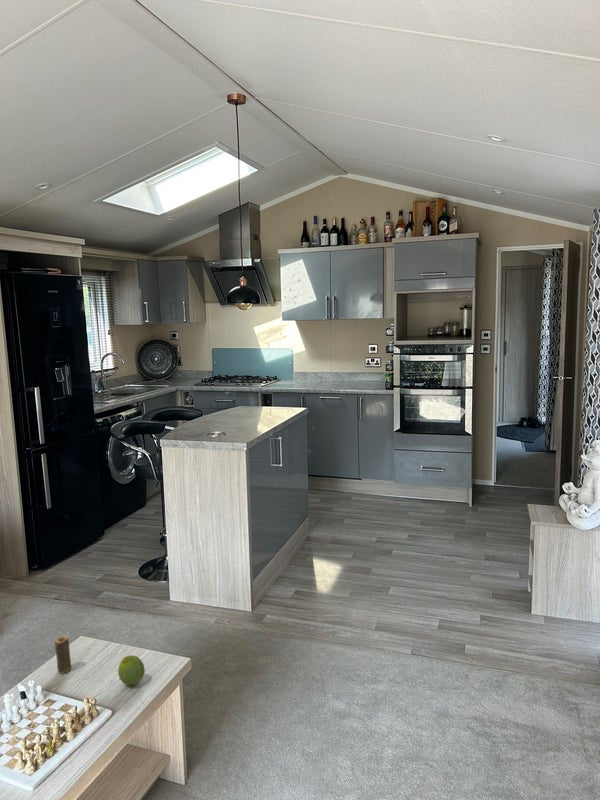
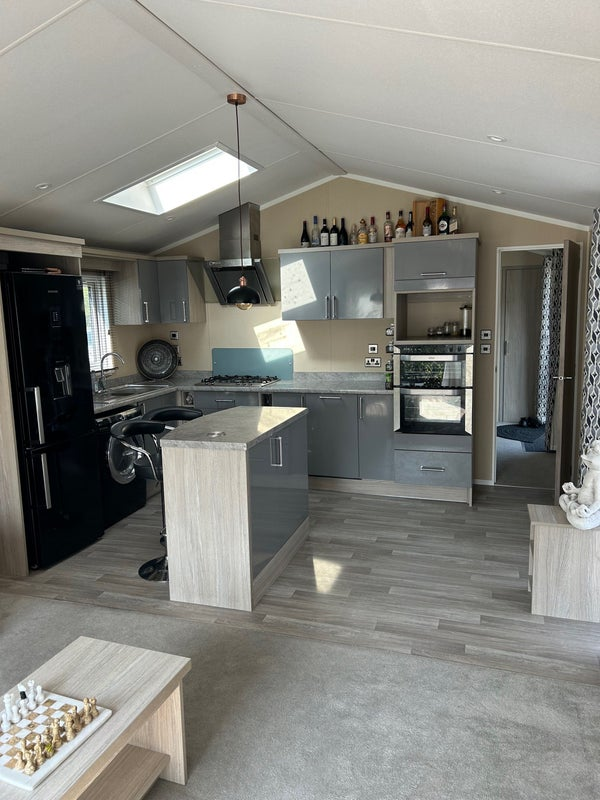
- candle (63, 654)
- fruit (131, 669)
